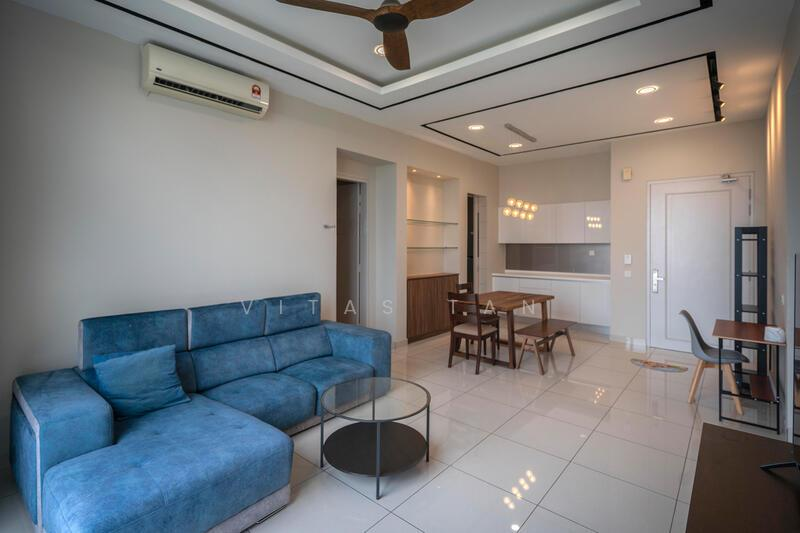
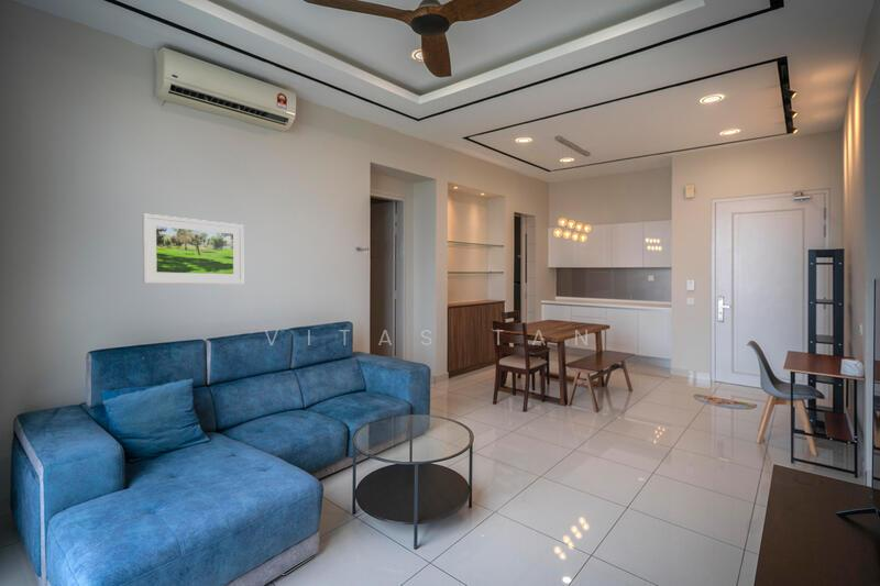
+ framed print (197, 252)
